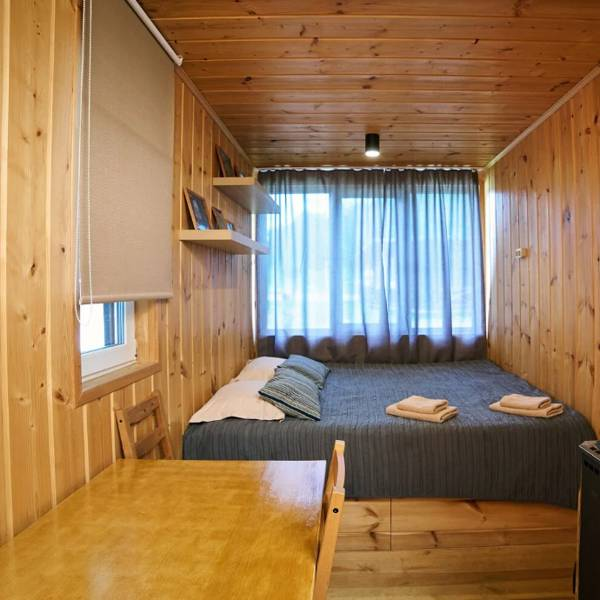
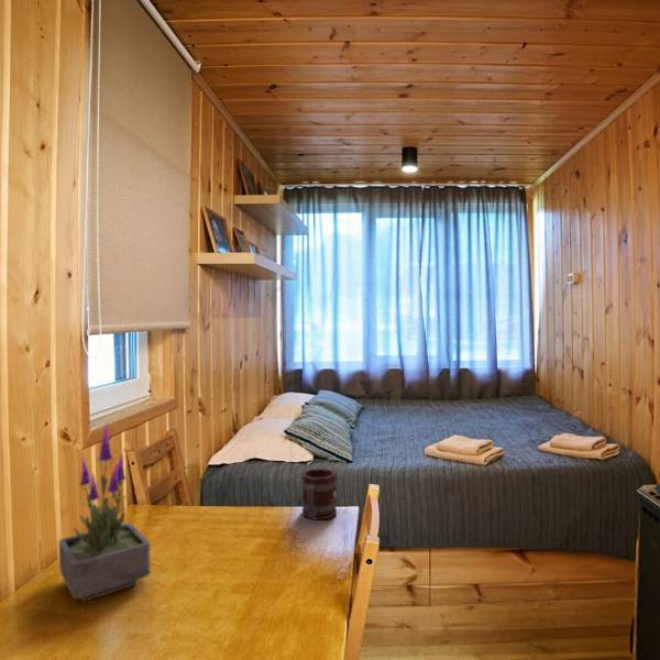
+ potted plant (102, 503)
+ mug (317, 495)
